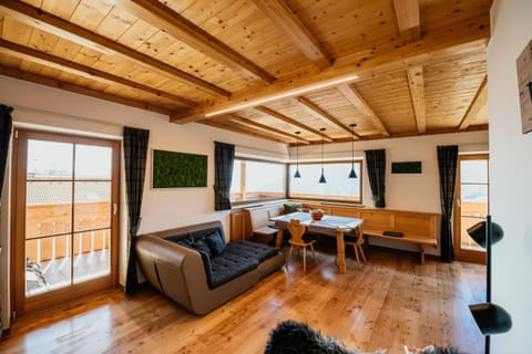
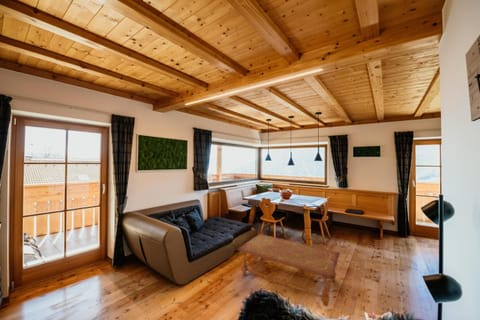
+ coffee table (287, 263)
